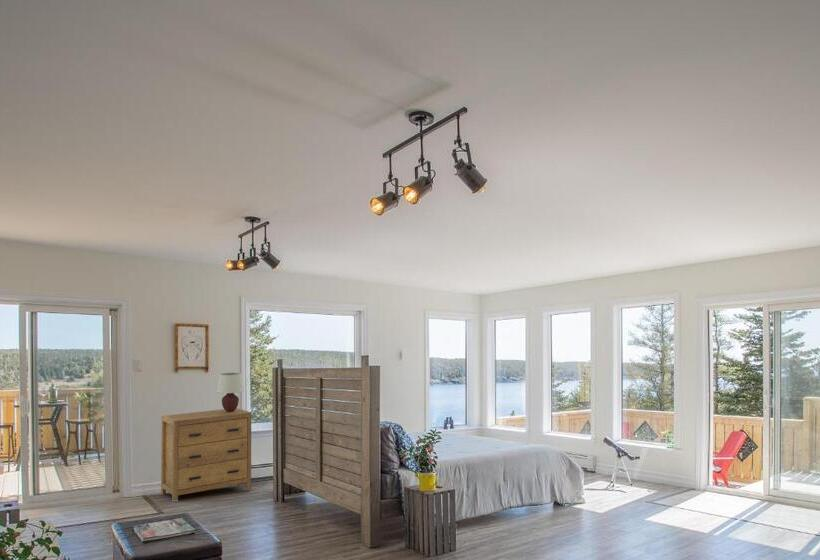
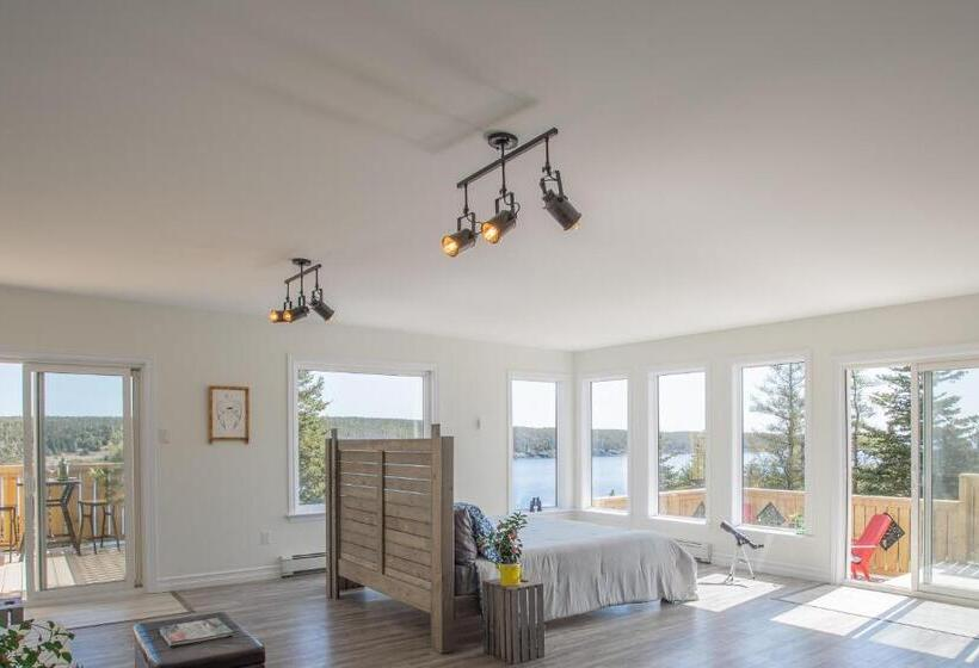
- dresser (207, 453)
- table lamp (230, 392)
